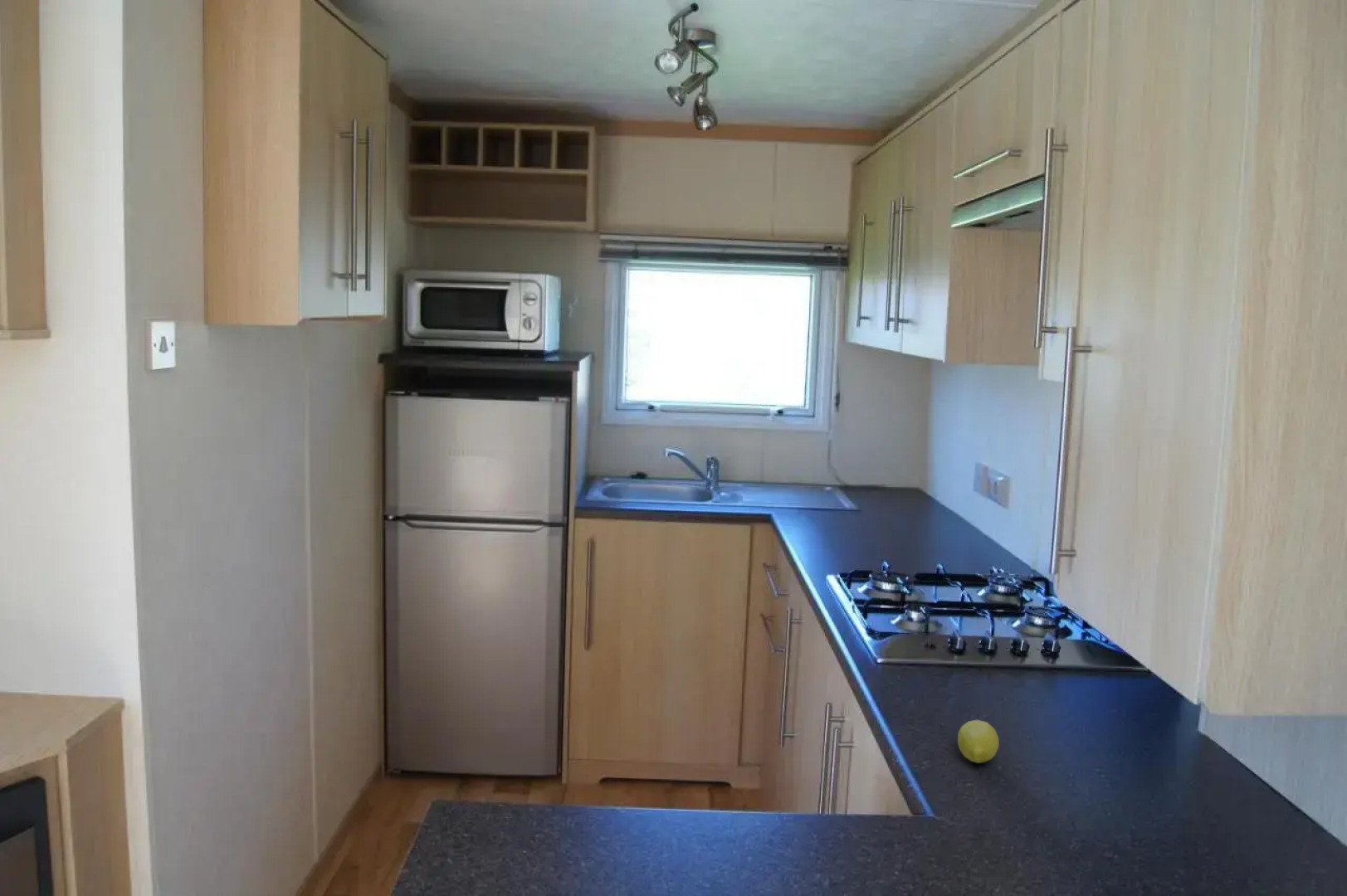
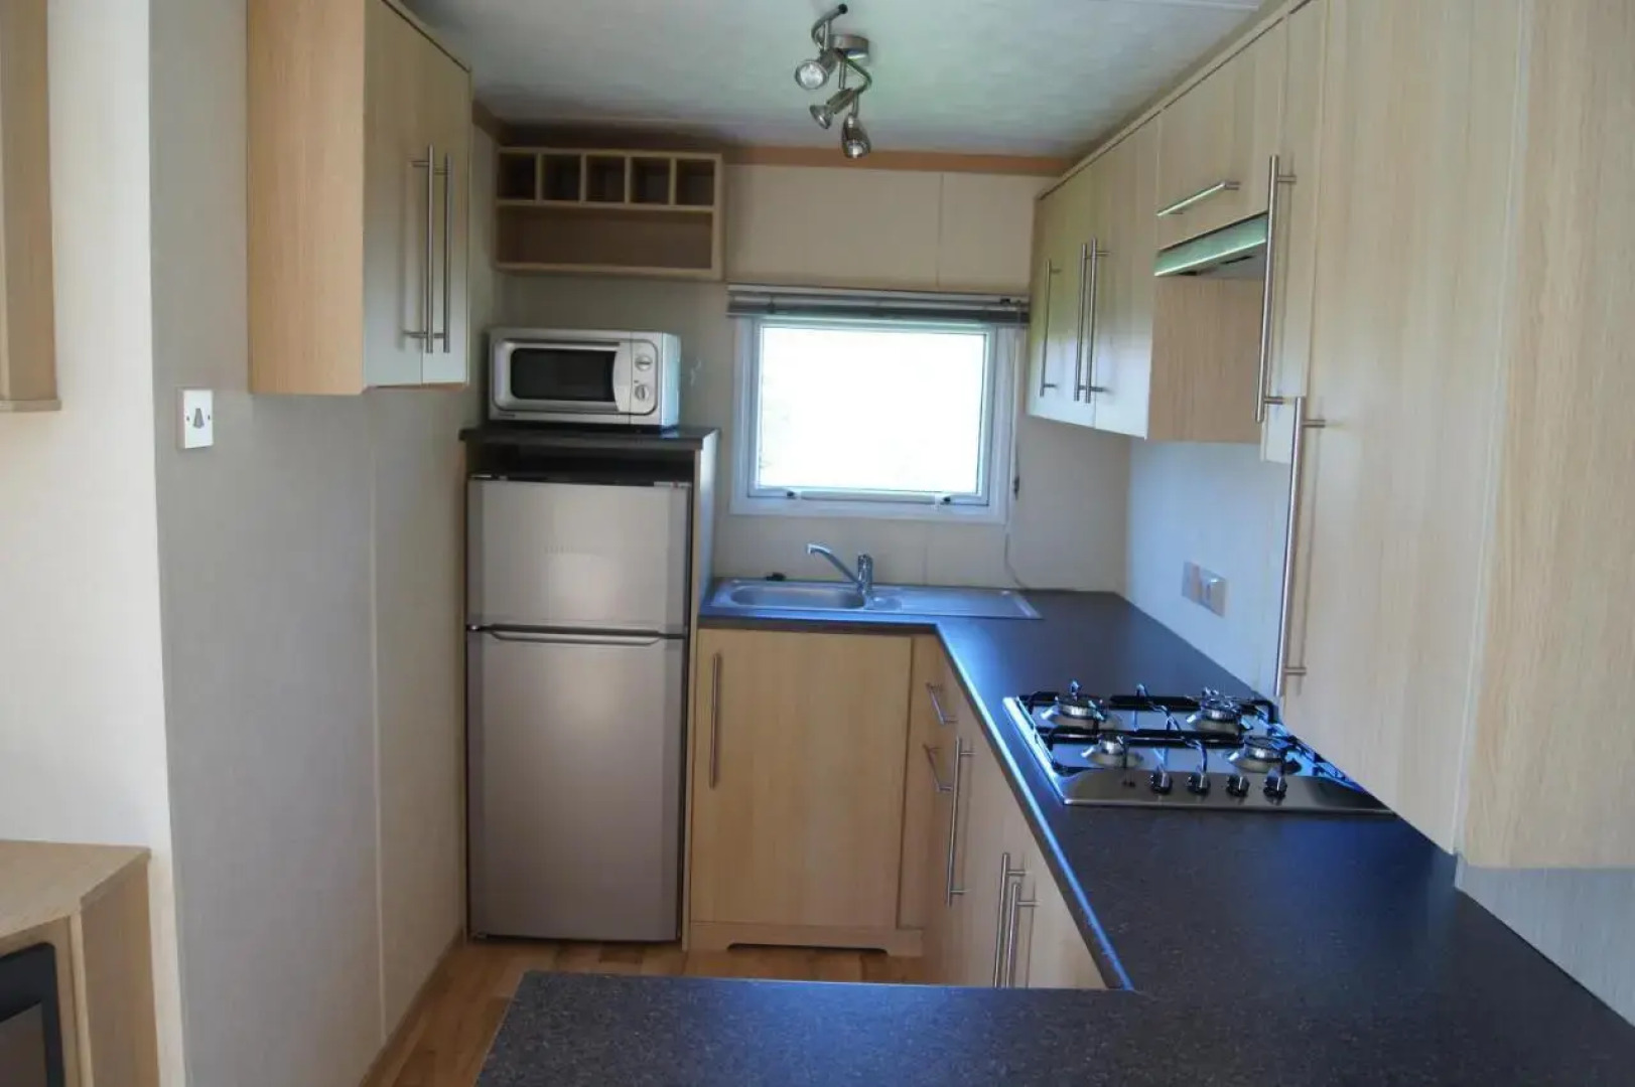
- fruit (978, 742)
